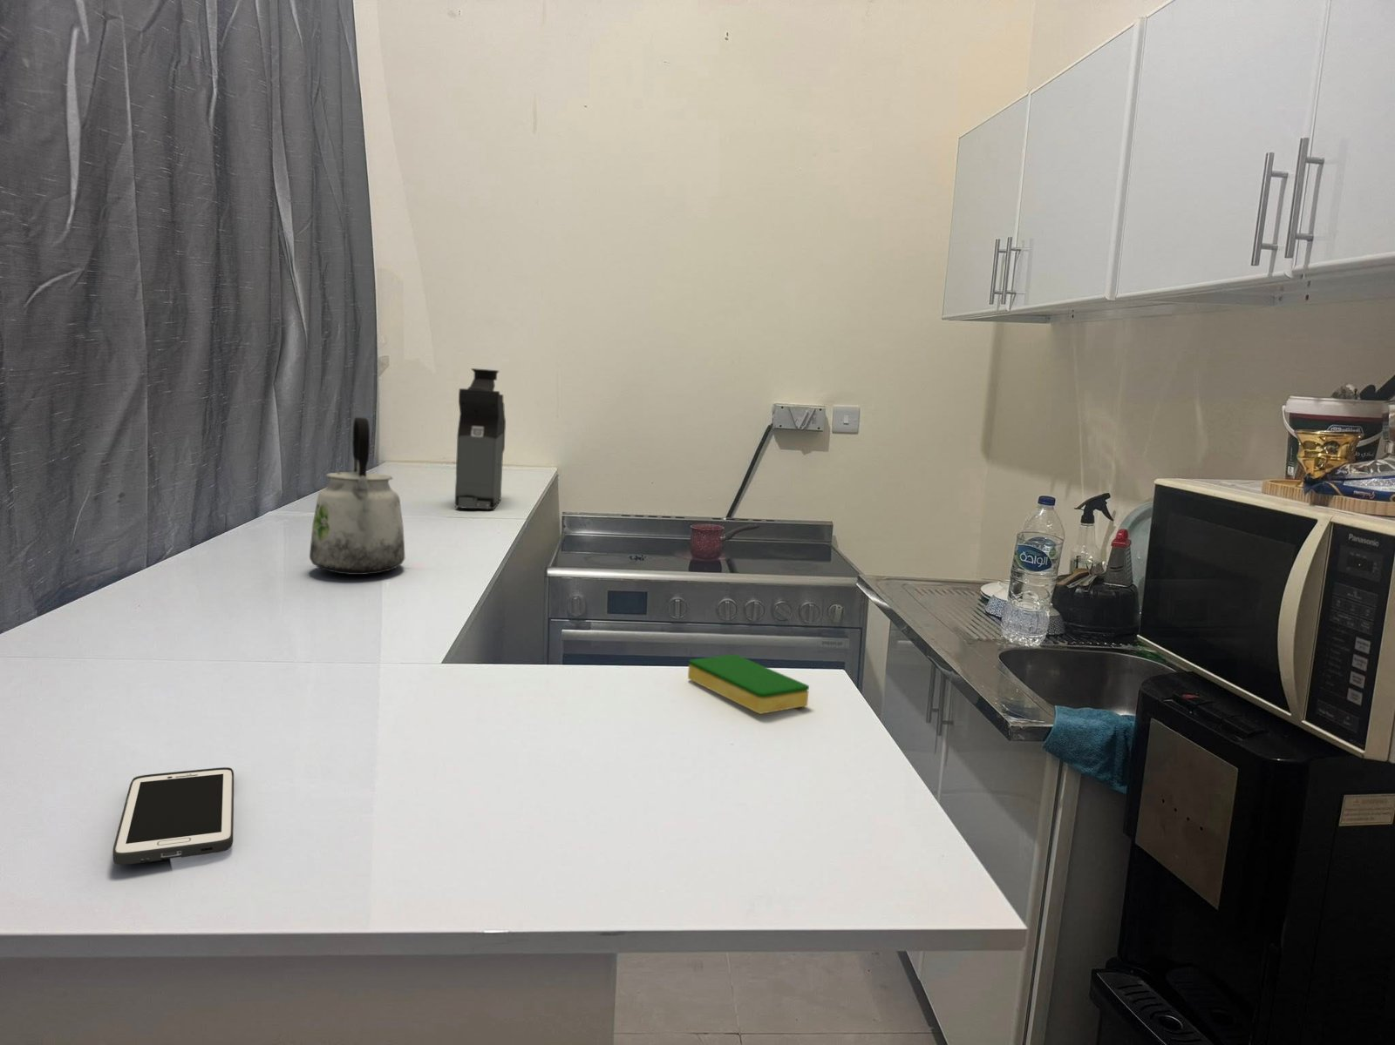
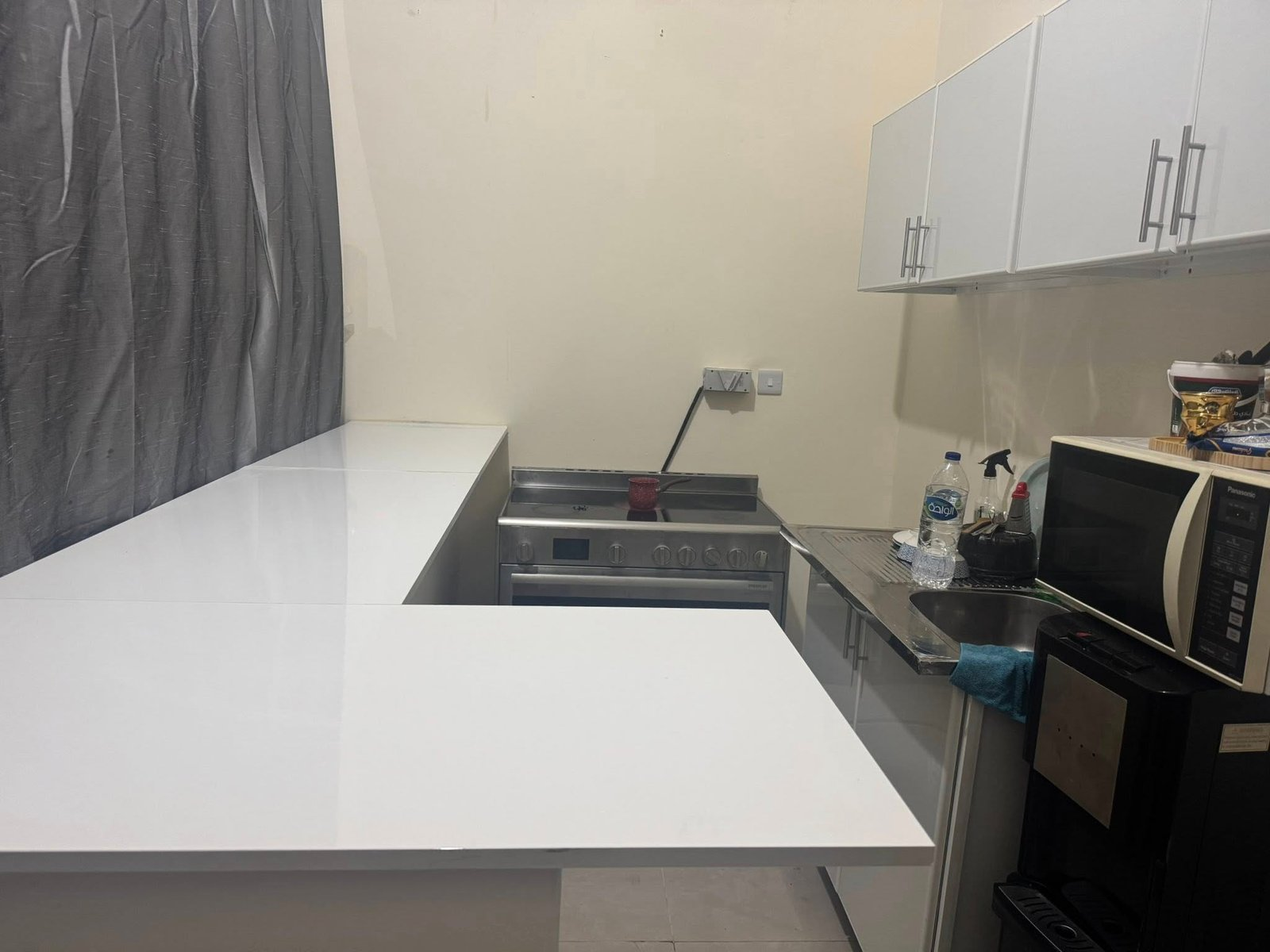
- cell phone (179, 811)
- kettle (357, 492)
- coffee maker (481, 437)
- dish sponge (746, 682)
